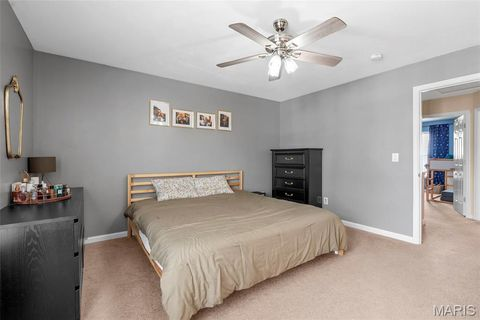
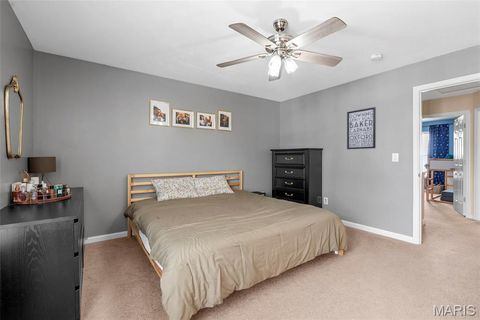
+ wall art (360, 129)
